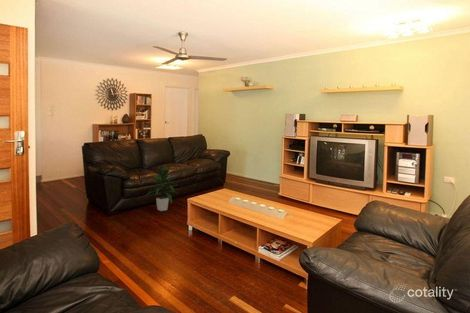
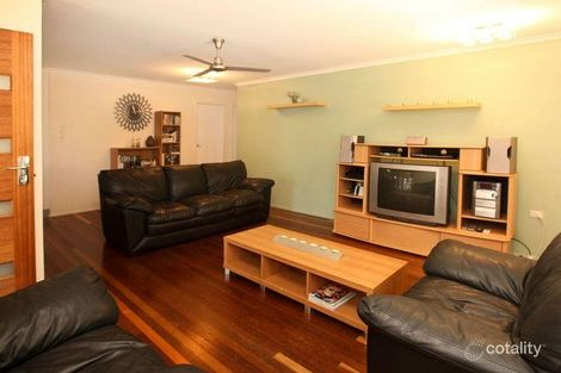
- indoor plant (162, 187)
